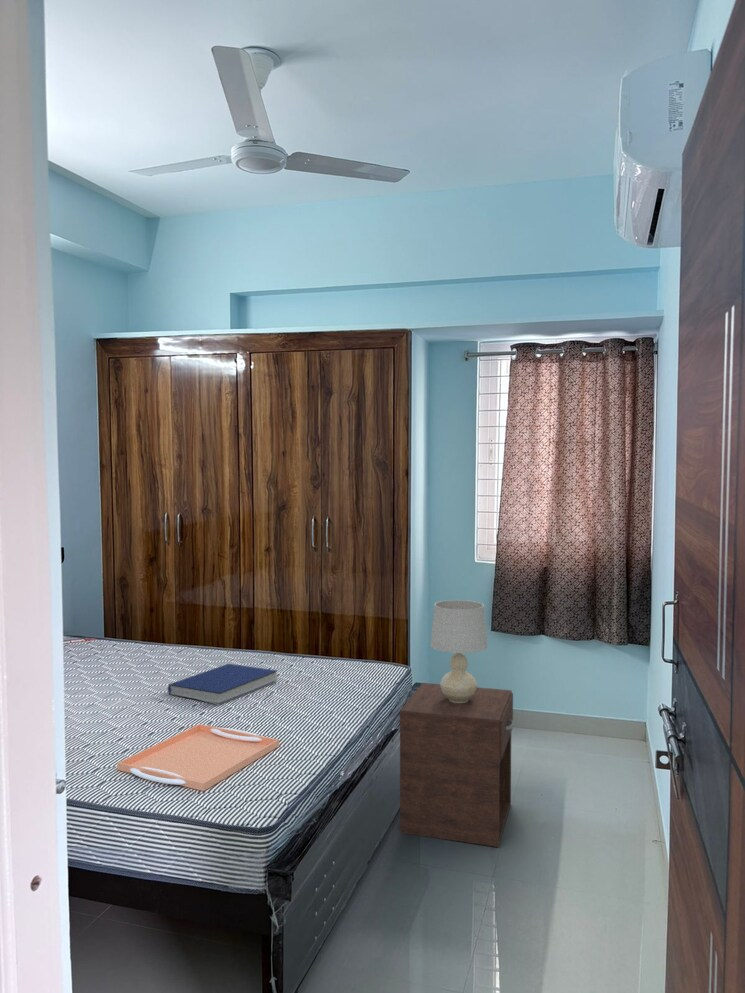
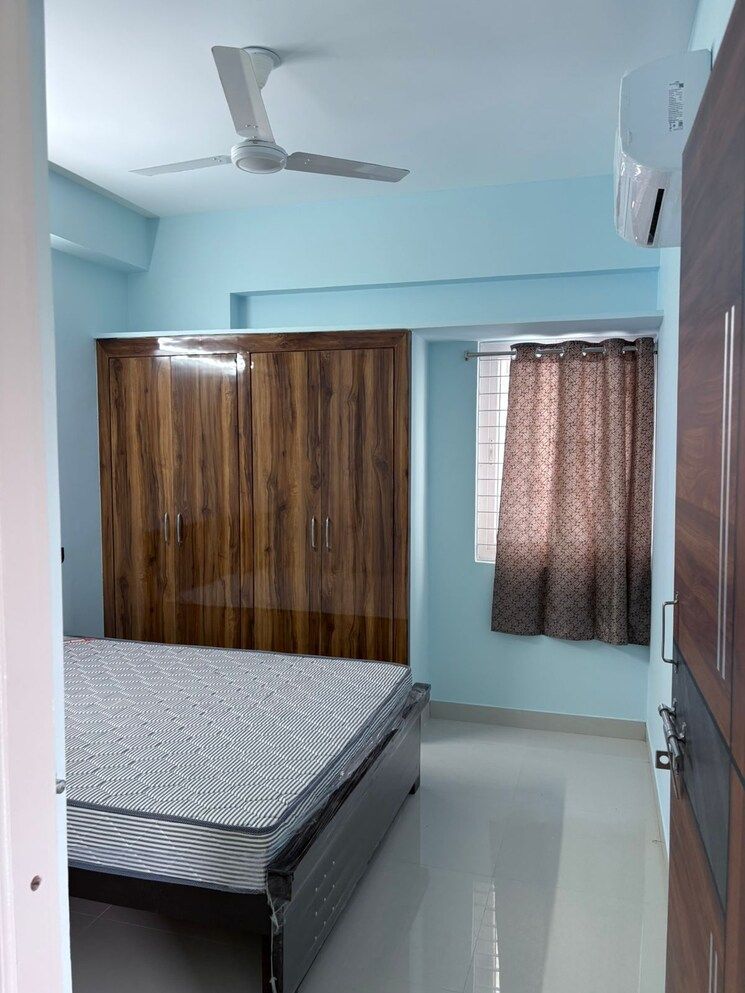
- serving tray (201, 754)
- nightstand (461, 759)
- book (222, 681)
- table lamp (458, 651)
